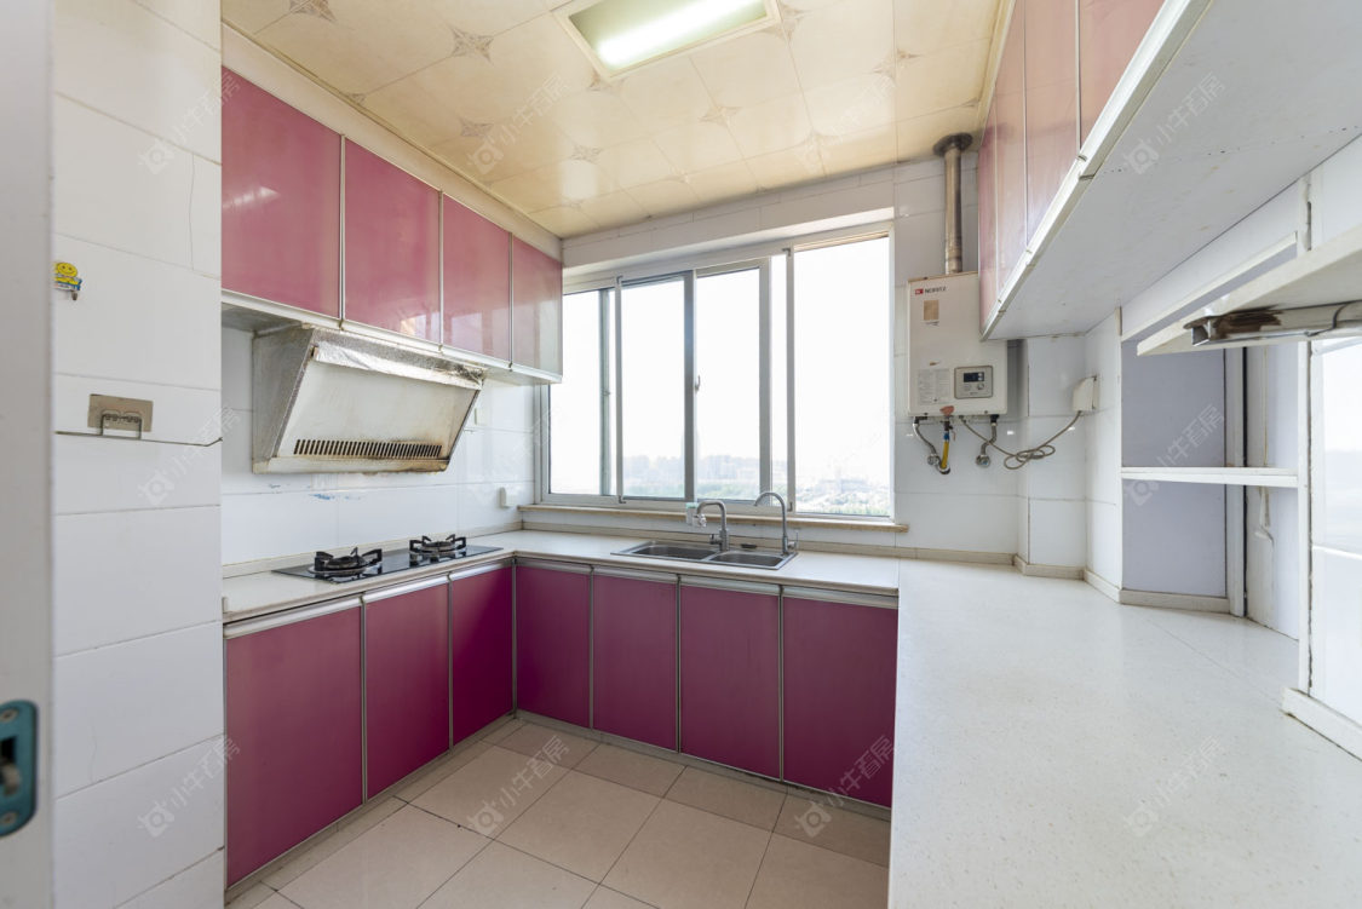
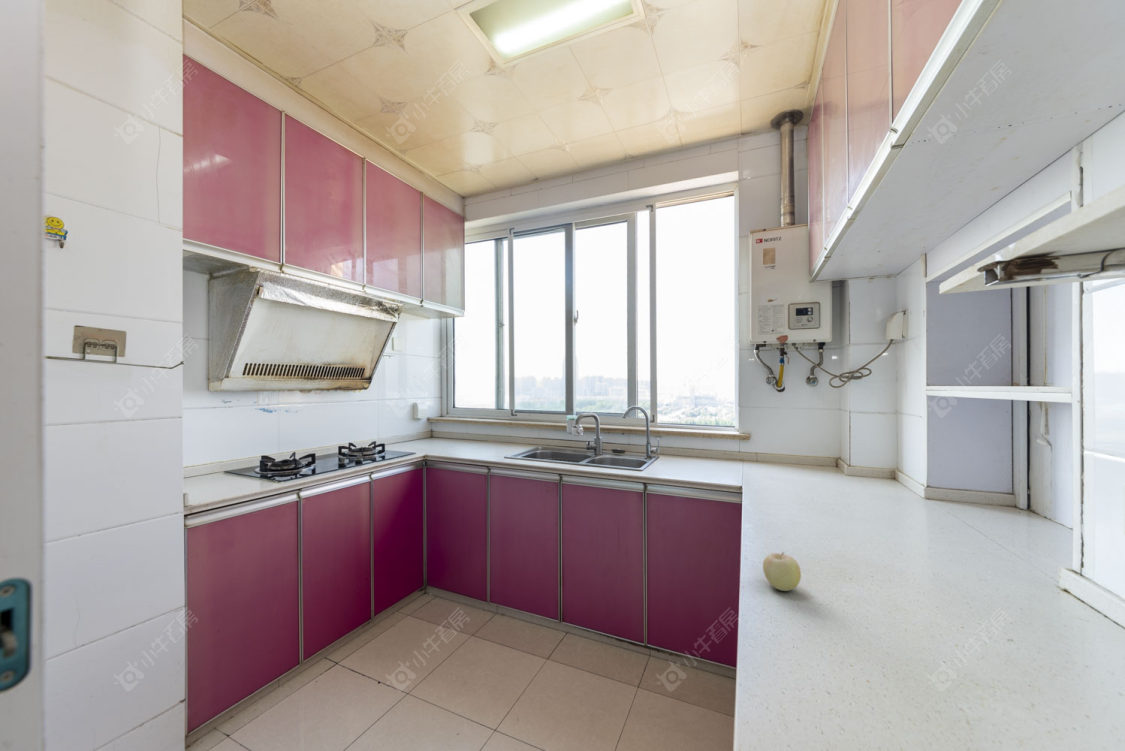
+ fruit (781, 568)
